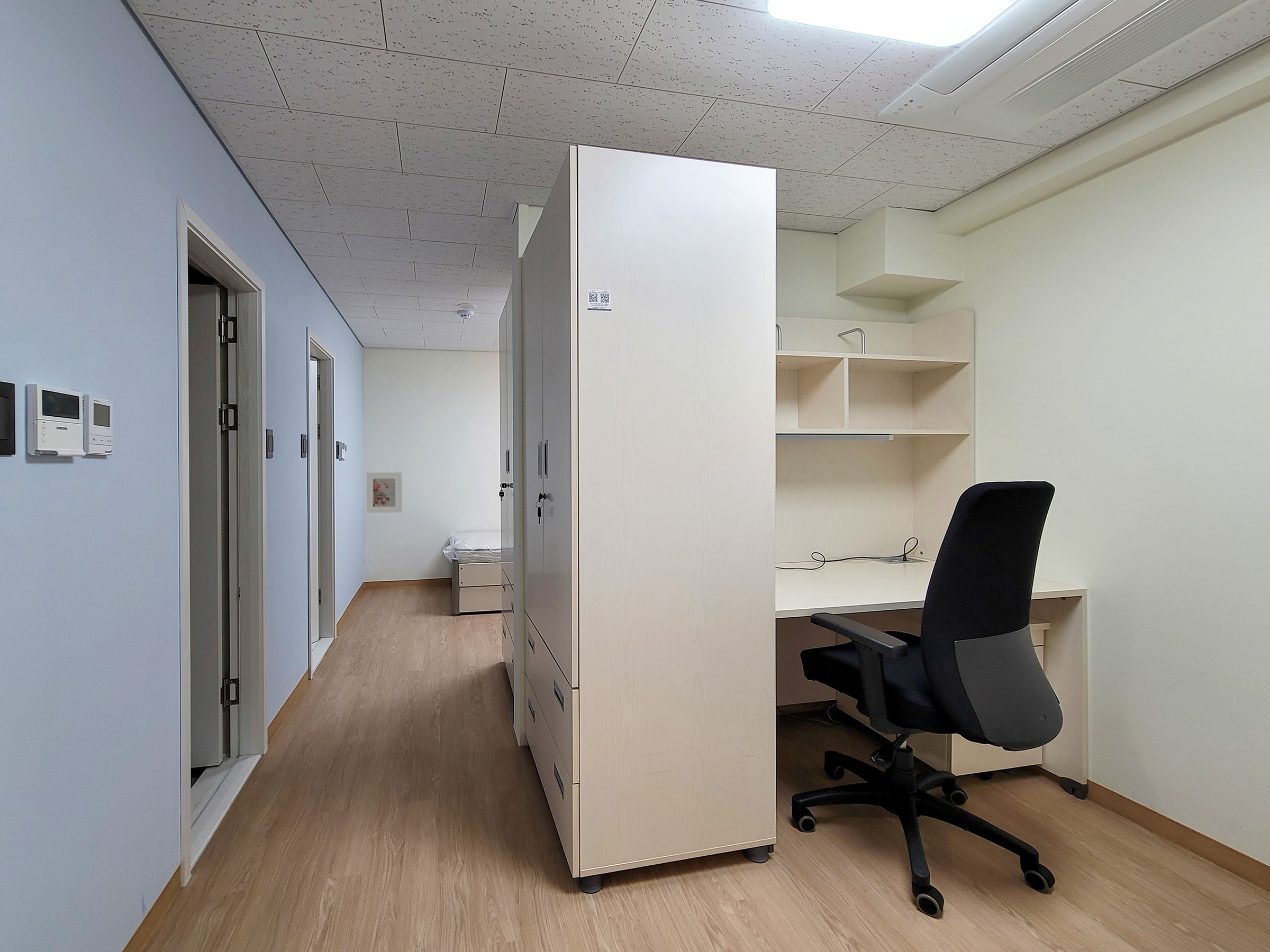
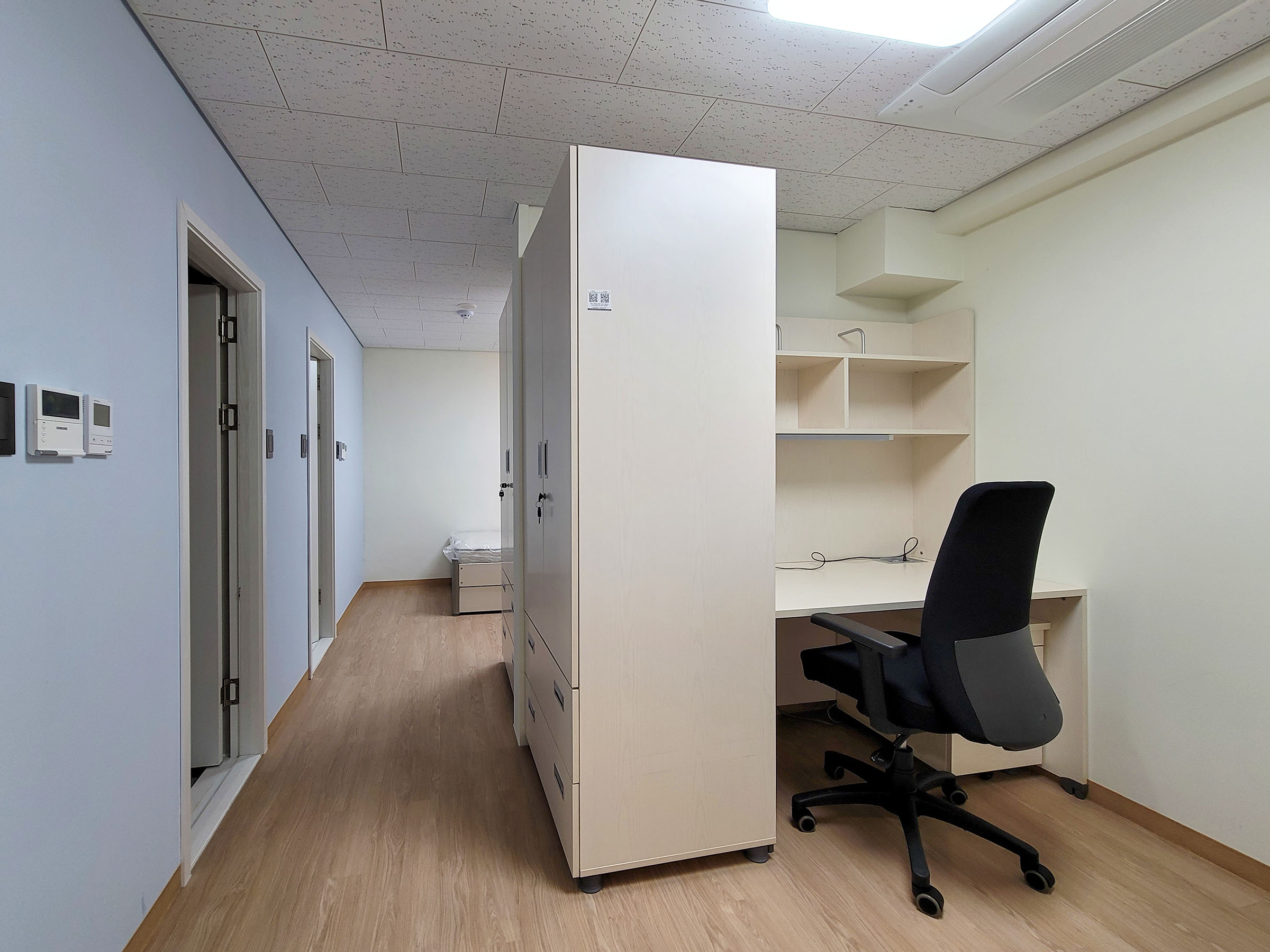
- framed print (384, 492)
